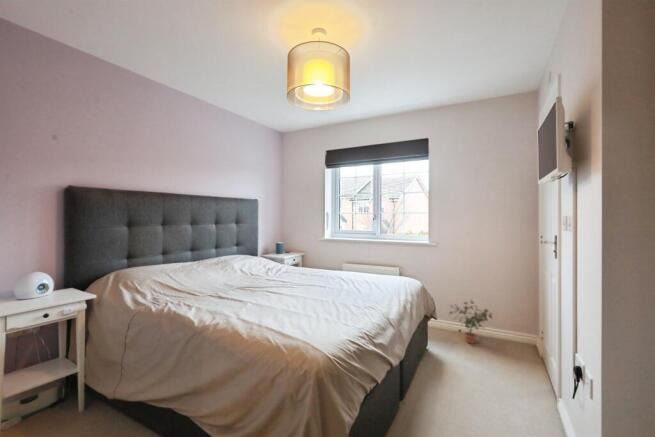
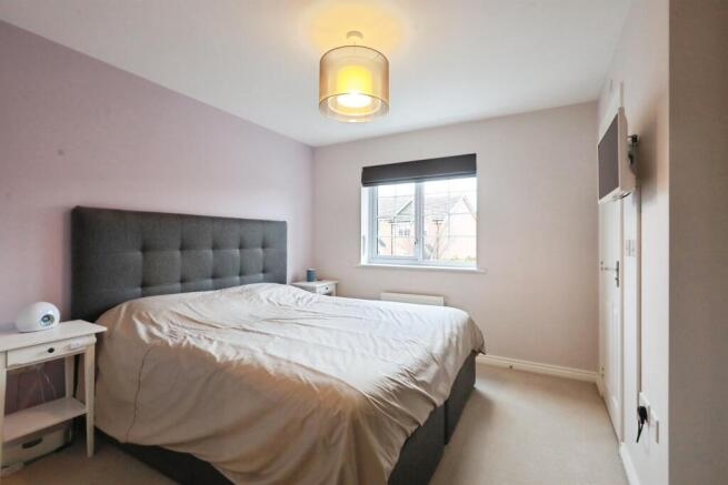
- potted plant (470, 321)
